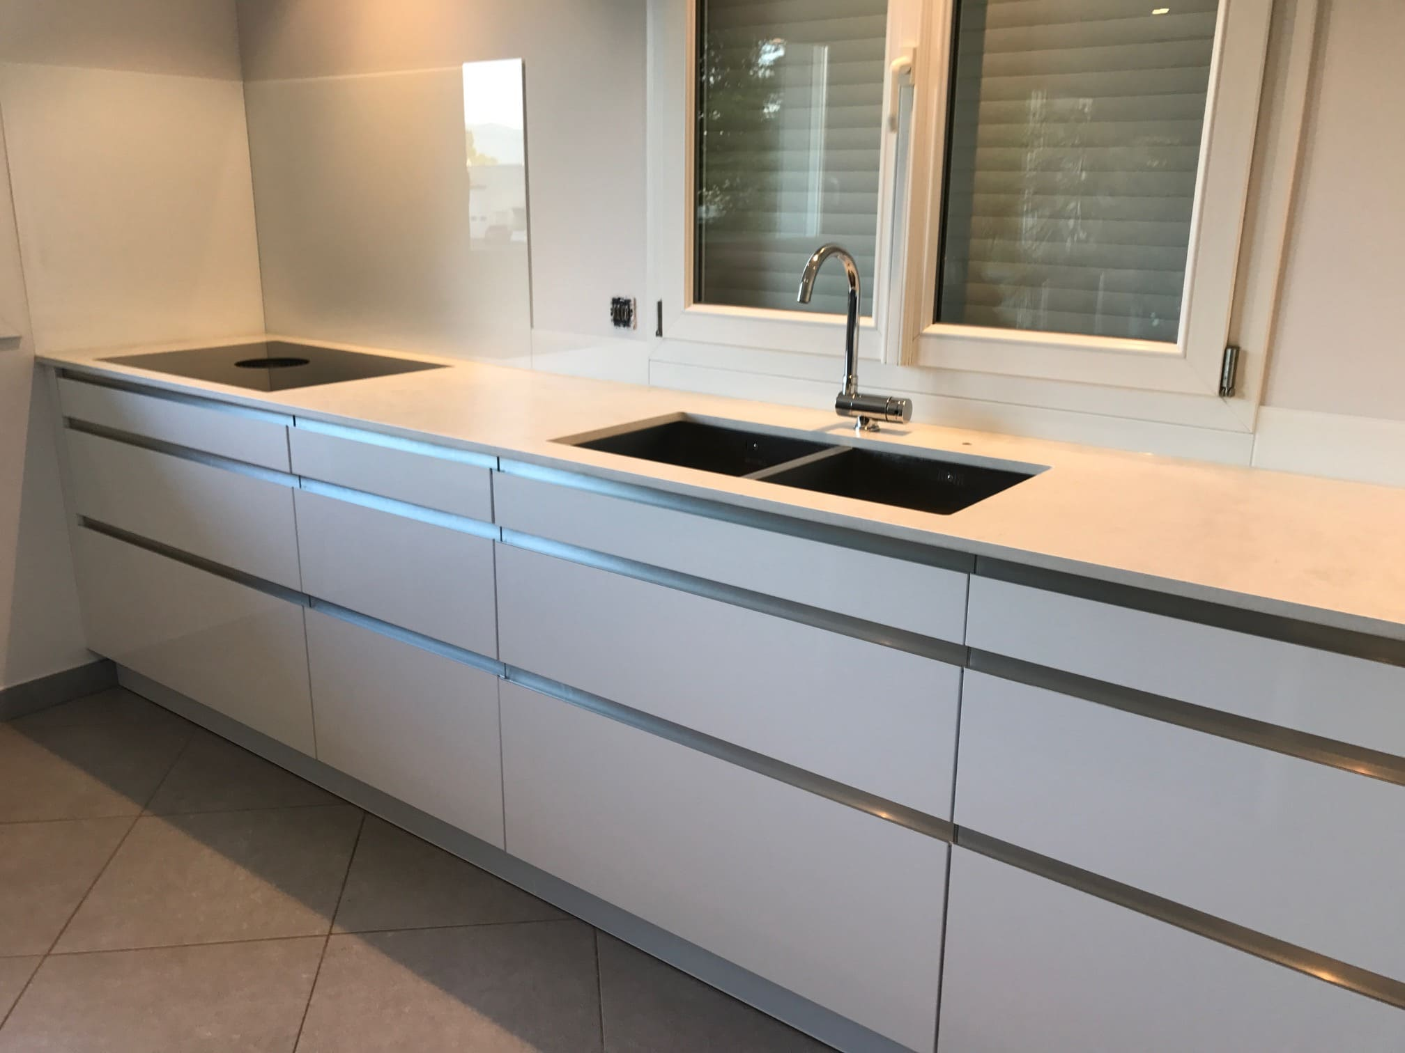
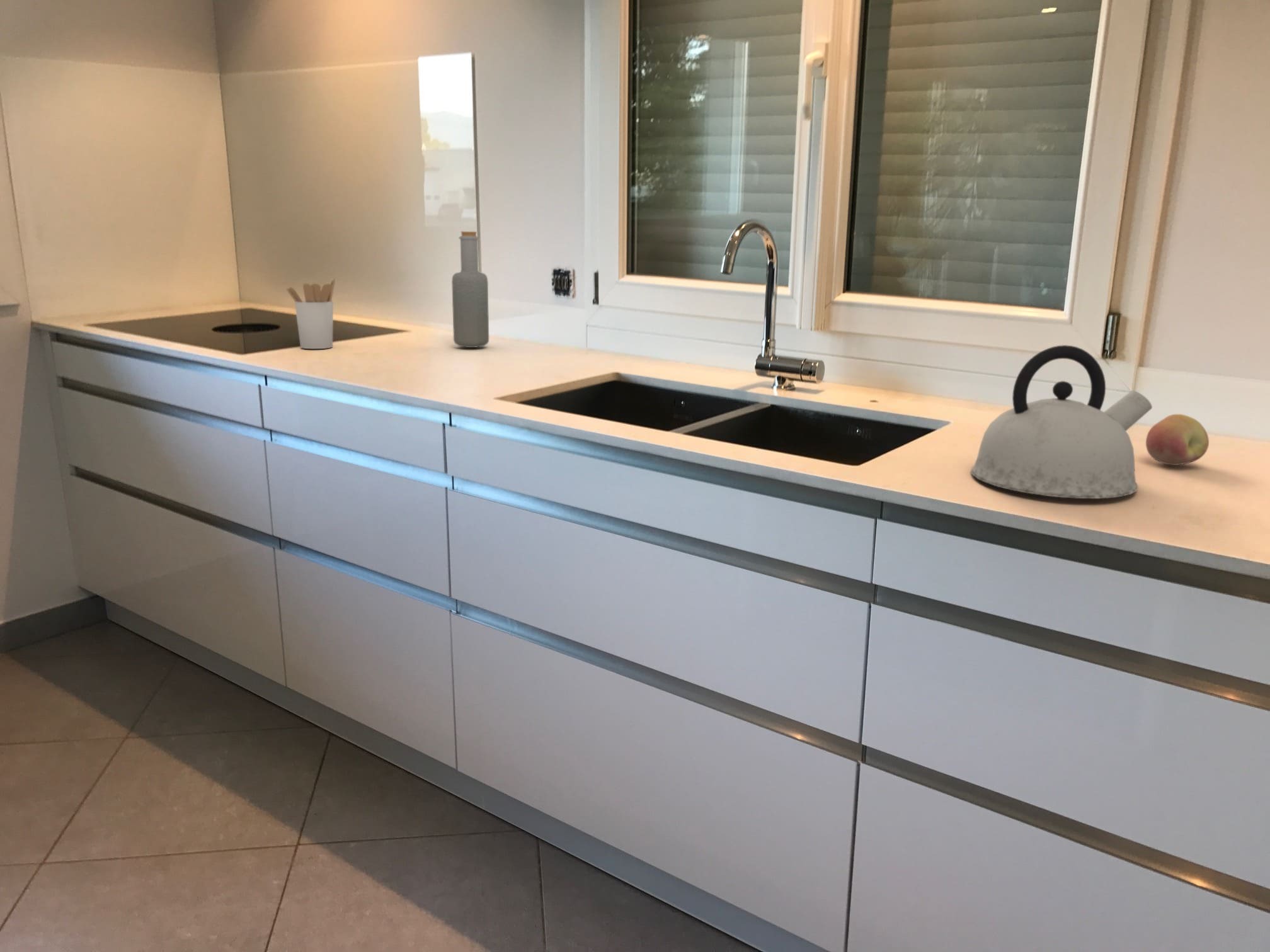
+ utensil holder (316, 314)
+ kettle (1067, 414)
+ fruit (1176, 439)
+ bottle (470, 290)
